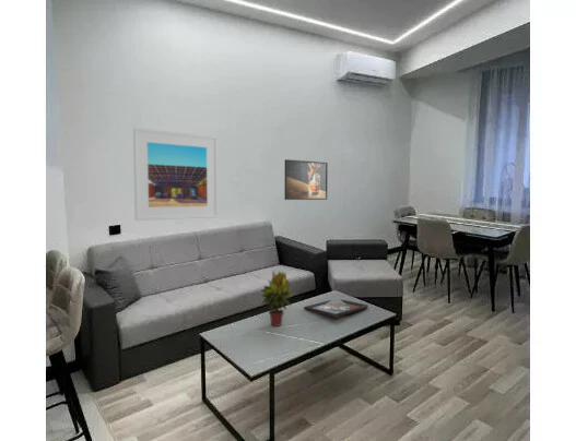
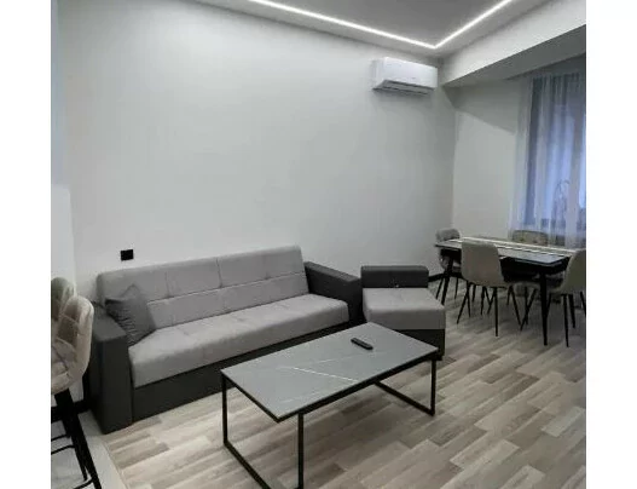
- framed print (306, 180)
- decorative tray (336, 307)
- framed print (178, 176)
- potted plant (277, 298)
